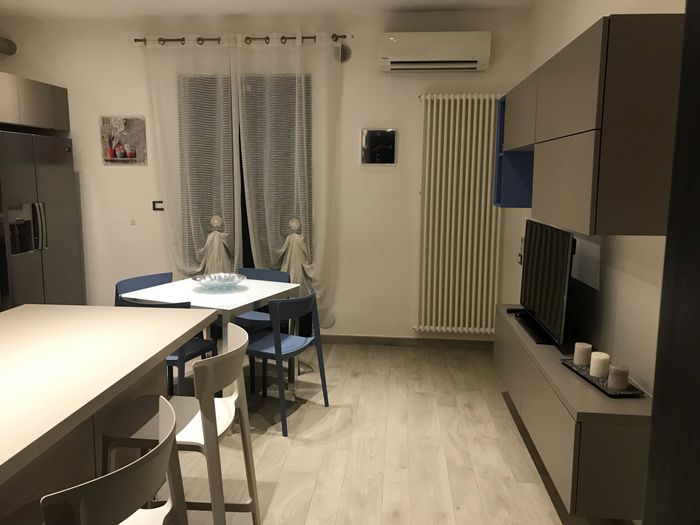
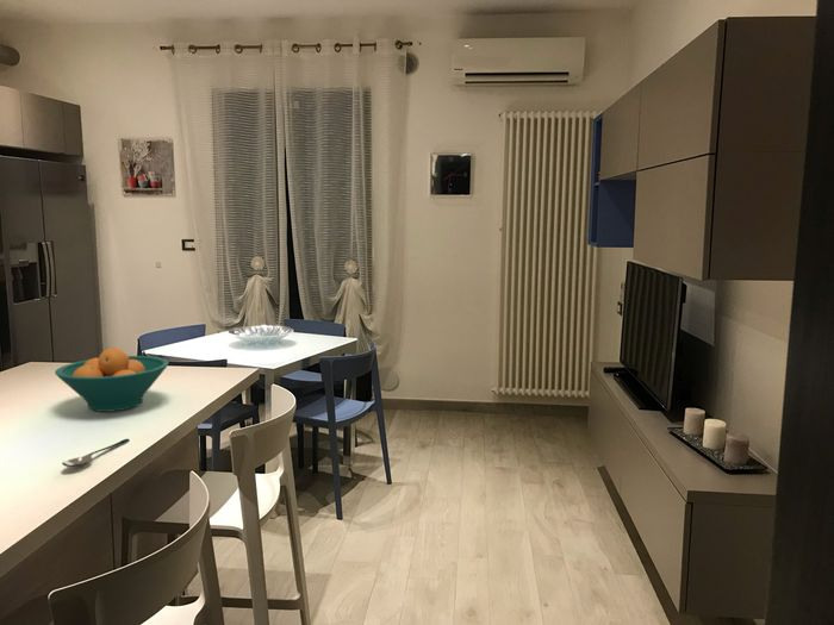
+ fruit bowl (113, 376)
+ soupspoon (100, 450)
